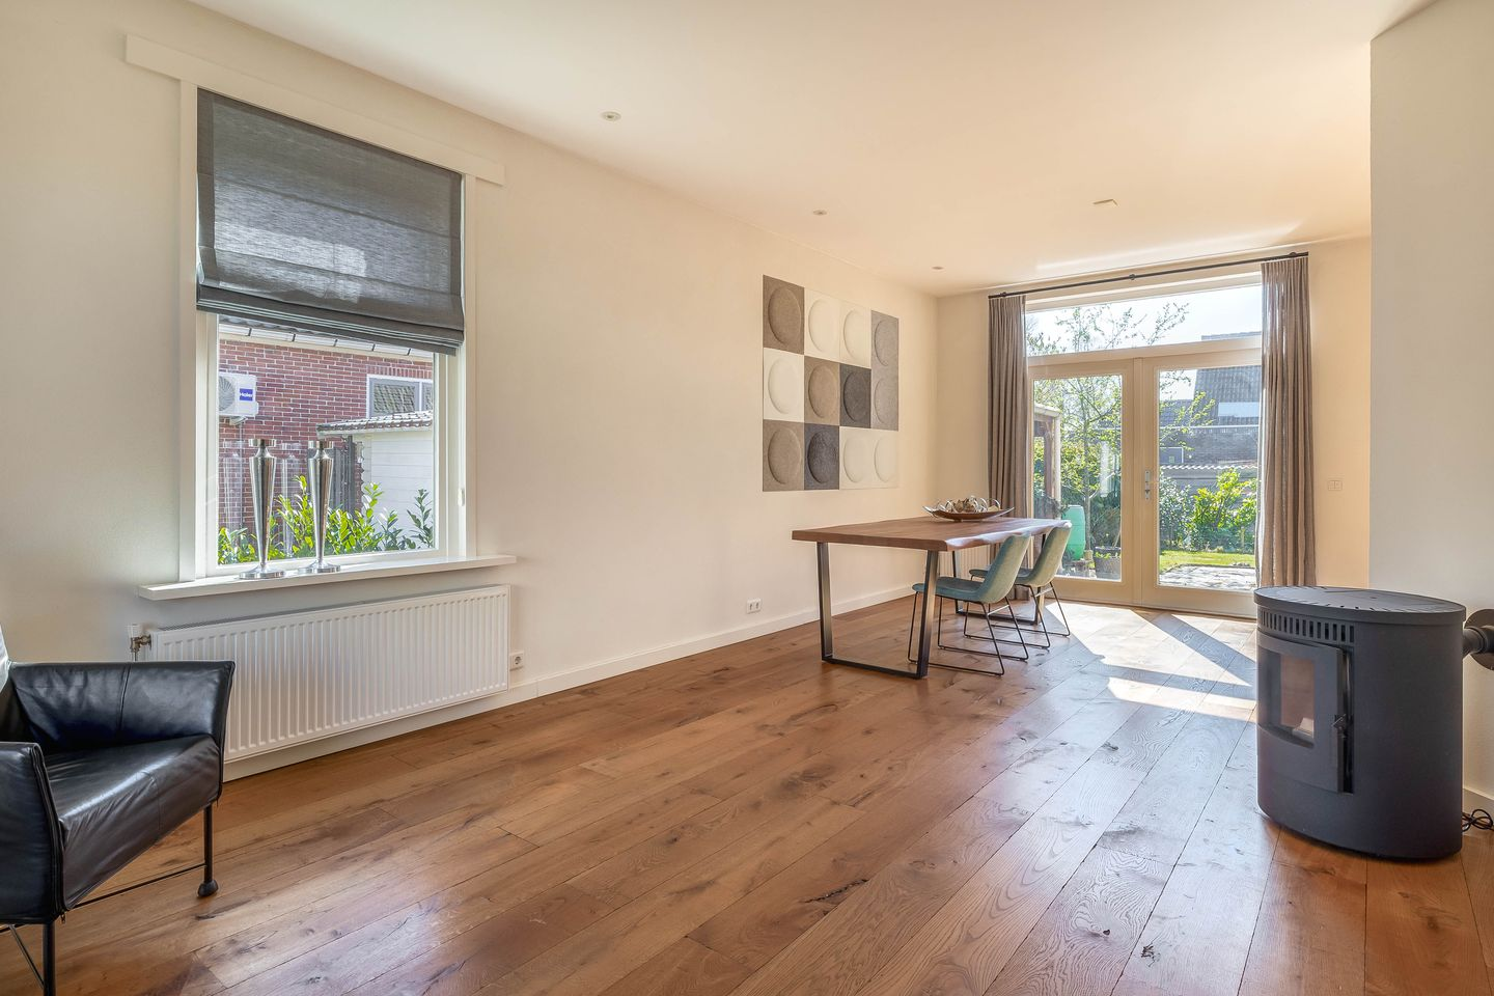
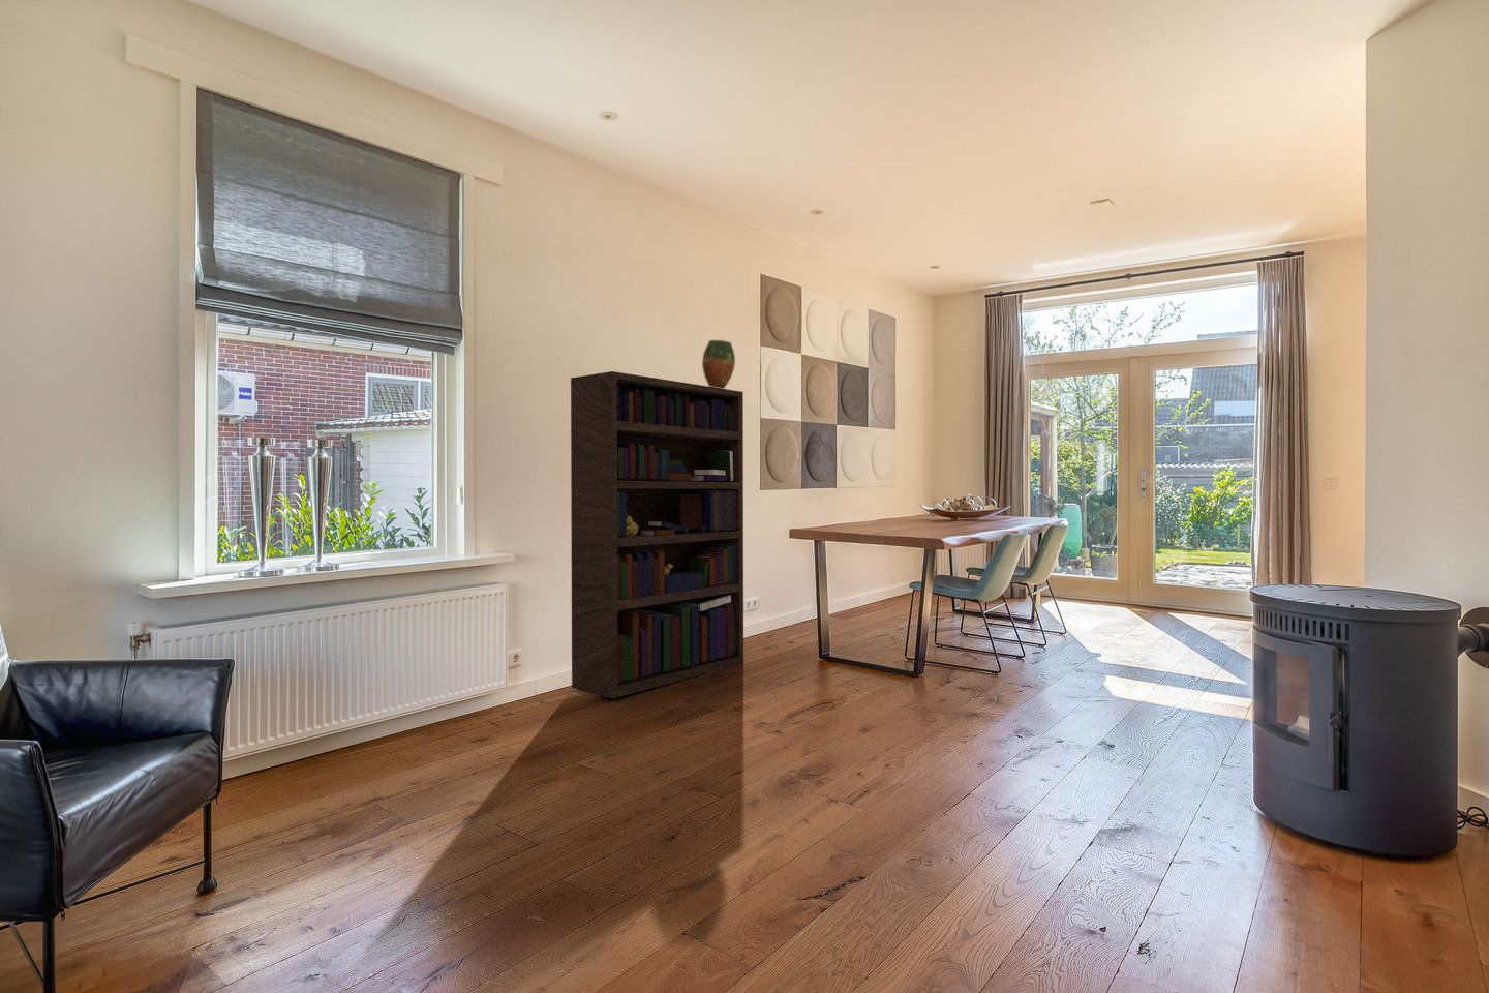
+ bookcase (663, 530)
+ vase (719, 366)
